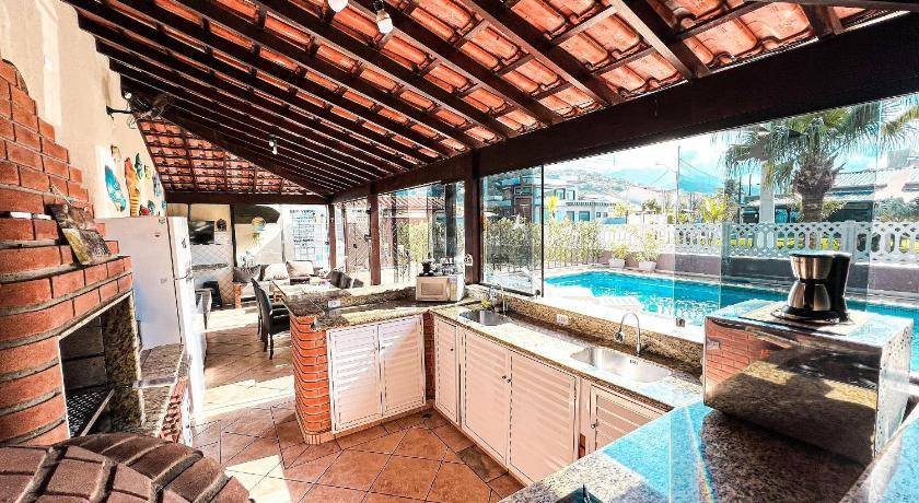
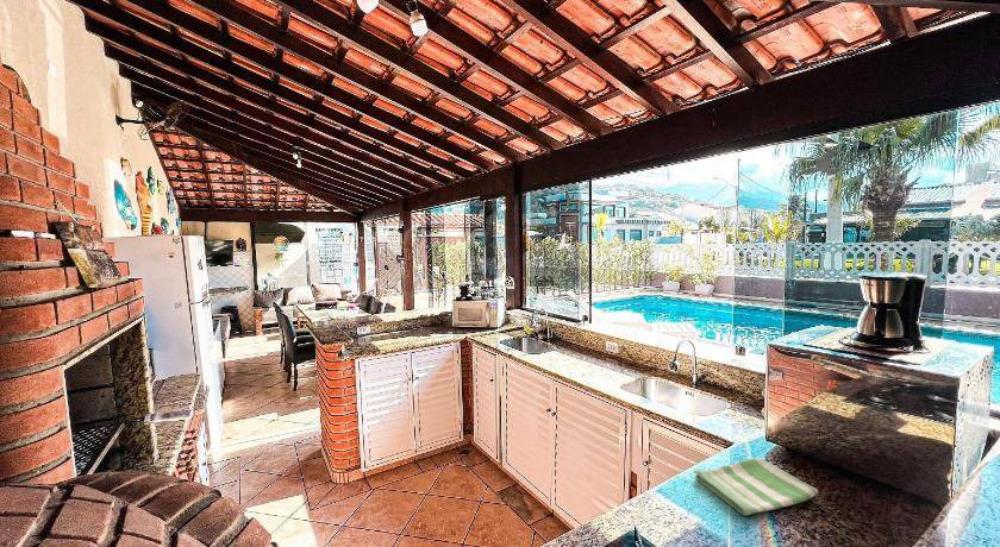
+ dish towel (752, 483)
